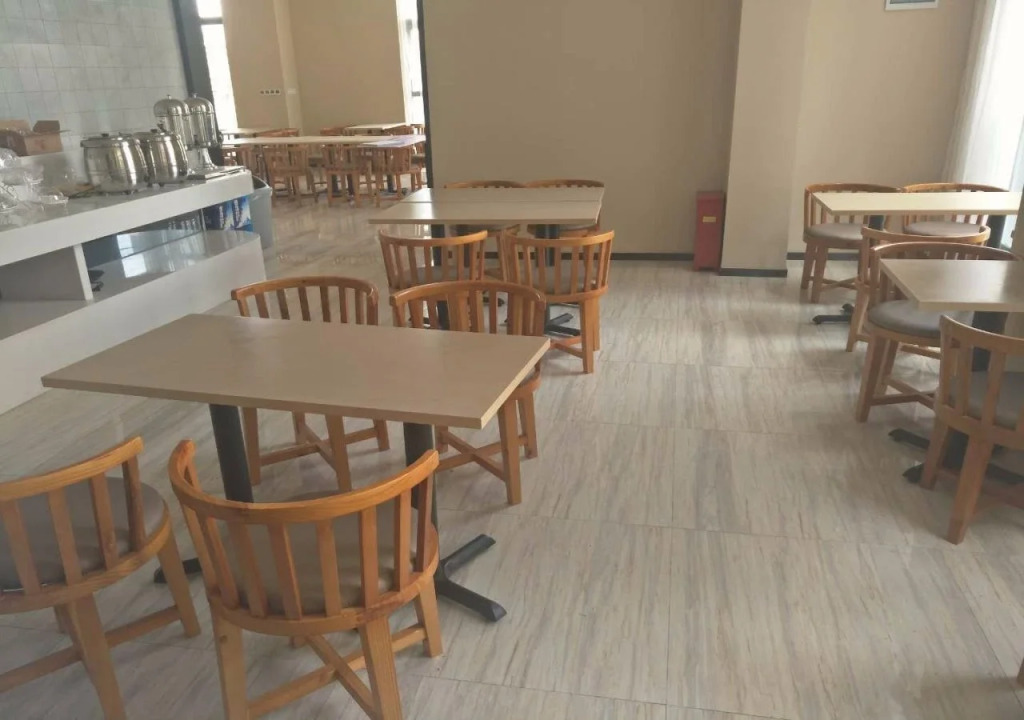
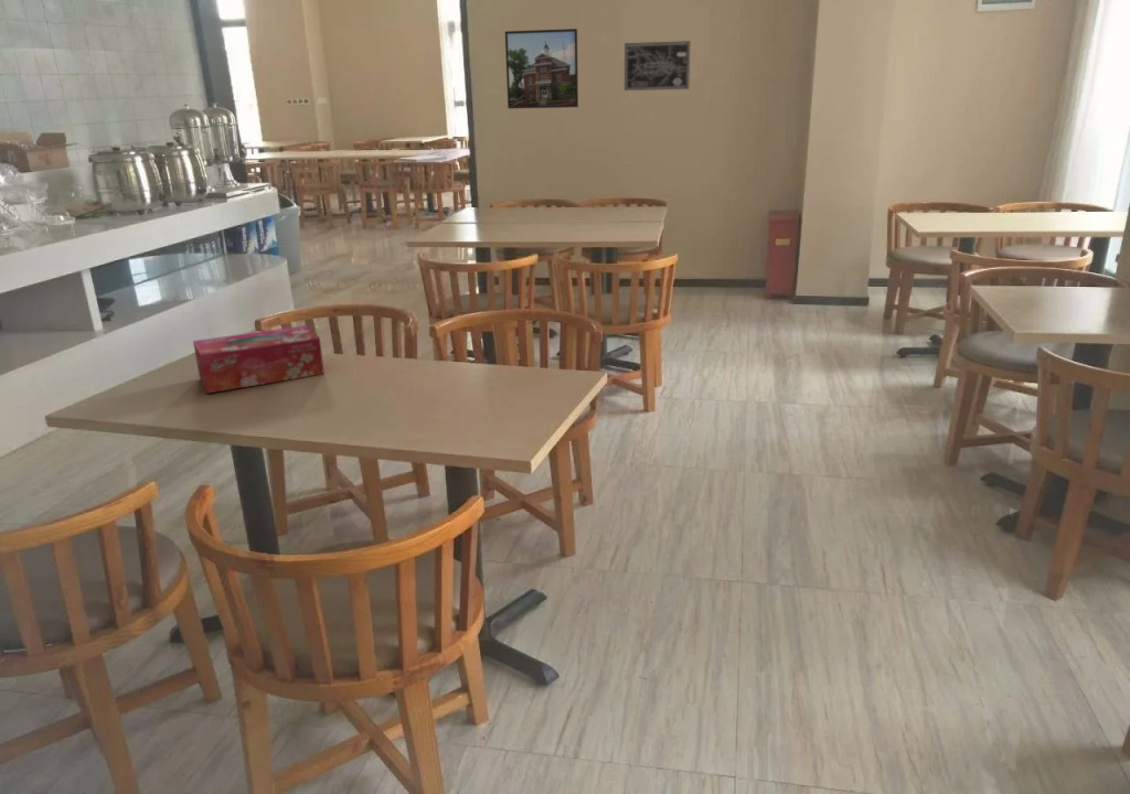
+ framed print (542, 69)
+ tissue box (258, 357)
+ wall art (657, 66)
